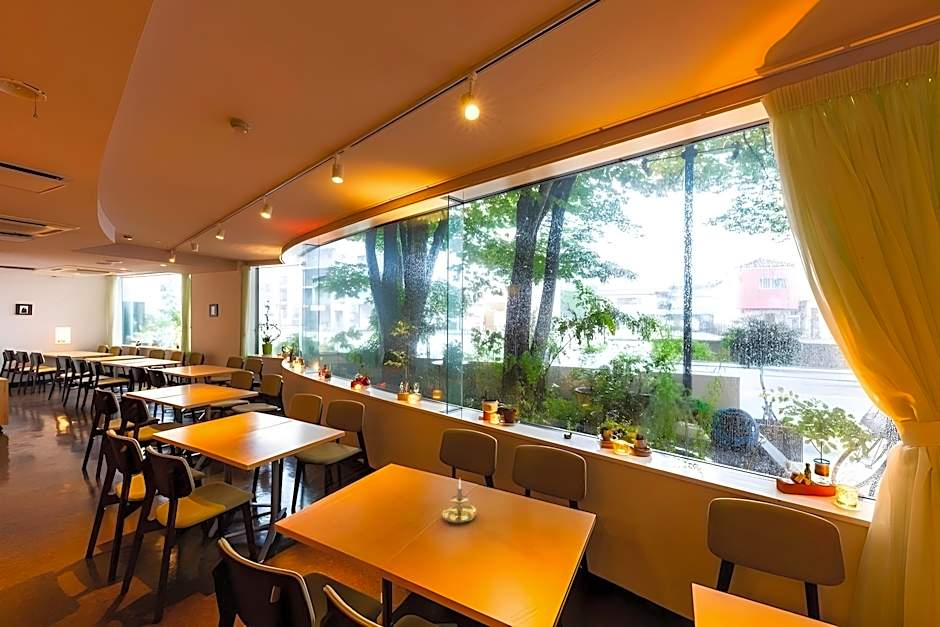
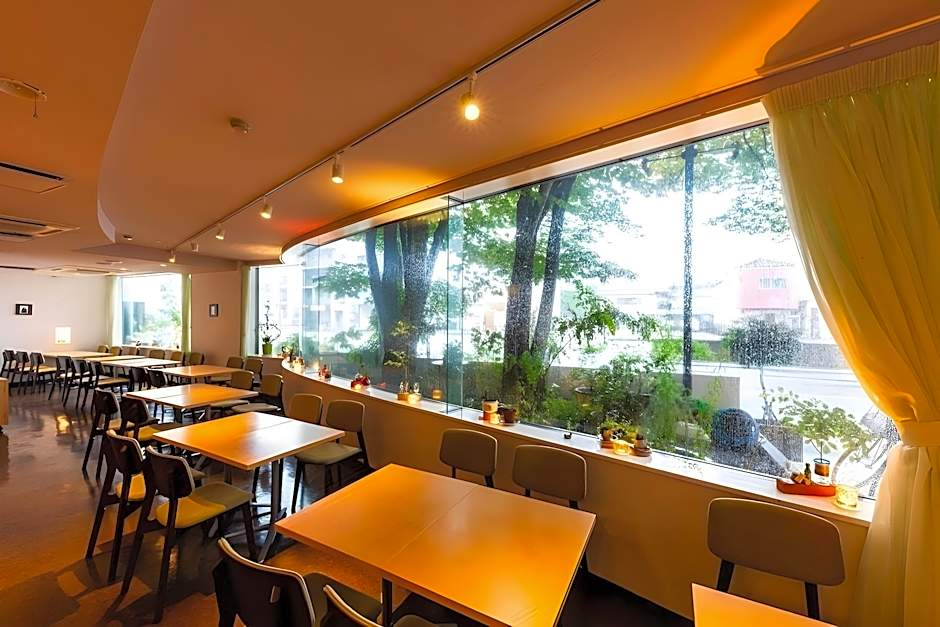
- candle holder (457, 498)
